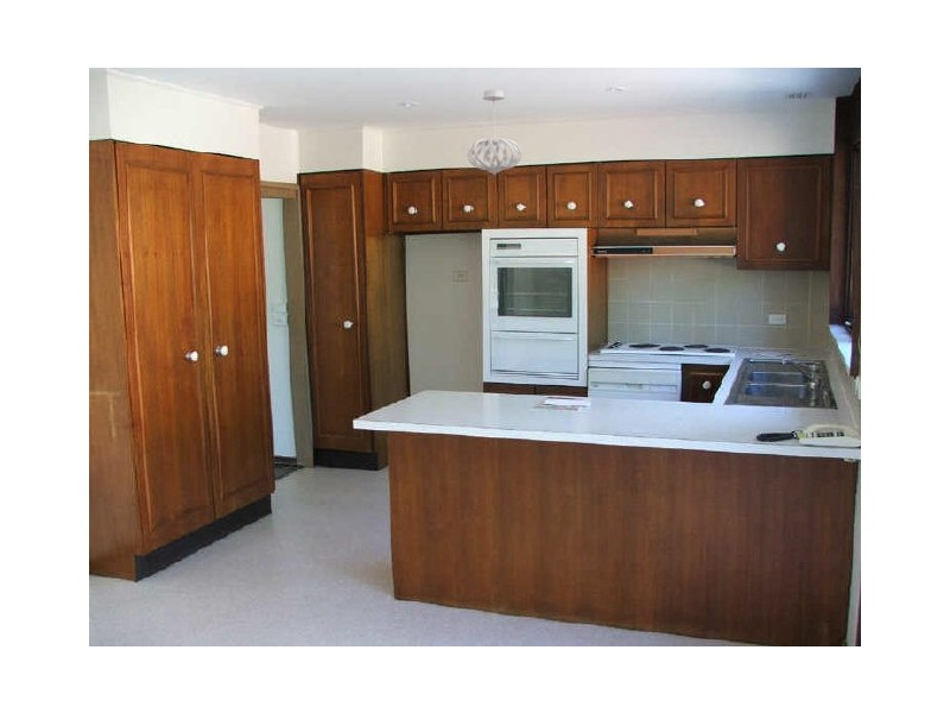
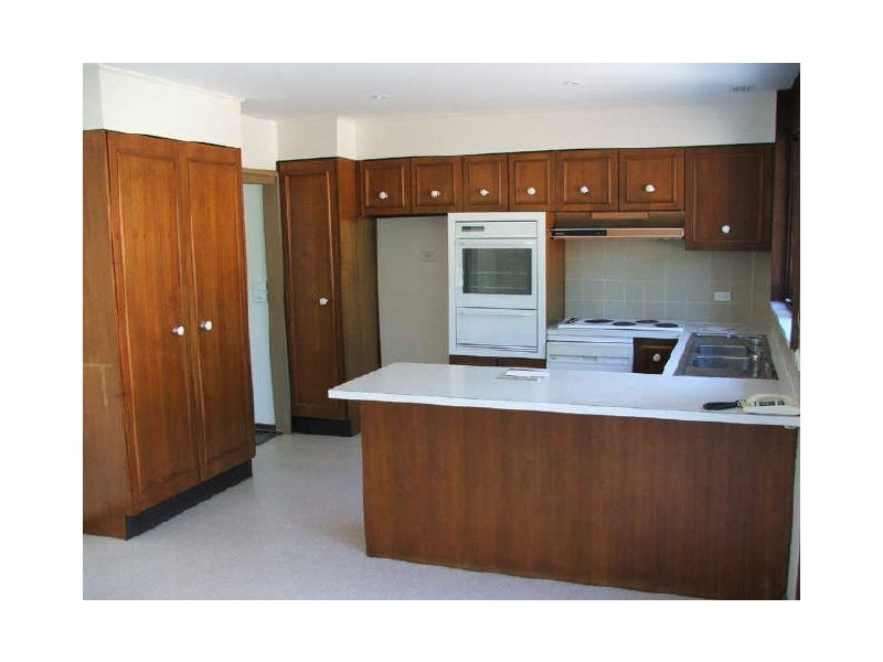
- pendant light (494, 135)
